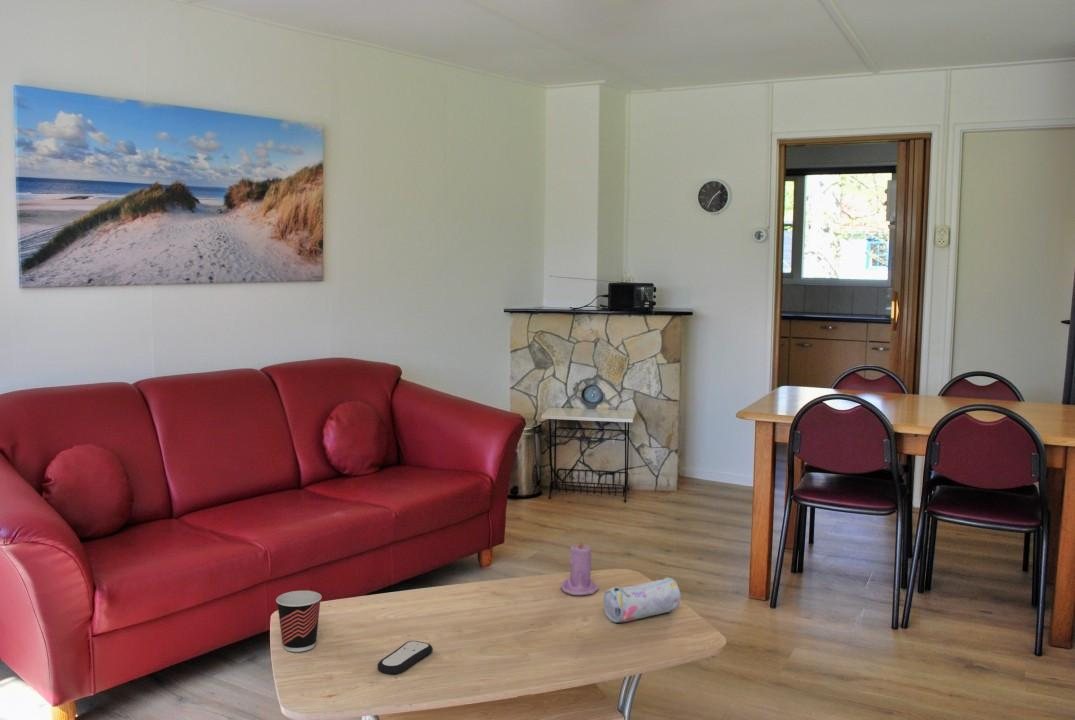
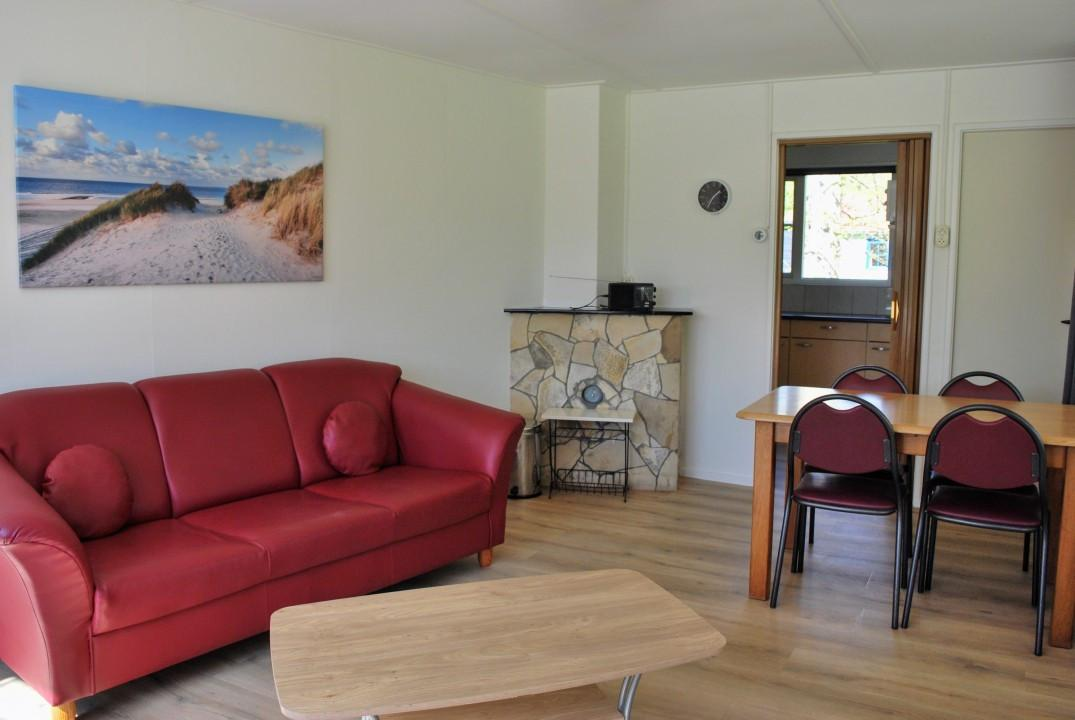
- pencil case (641, 598)
- candle (579, 564)
- remote control (404, 656)
- cup (299, 621)
